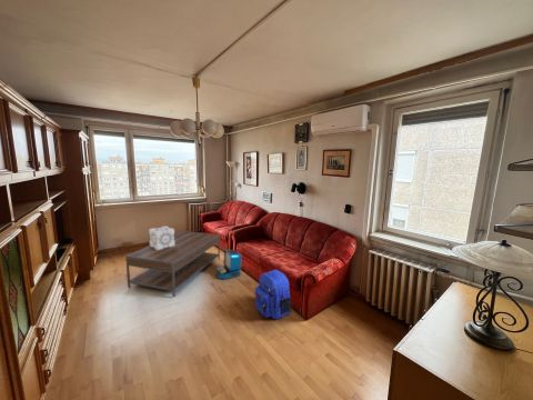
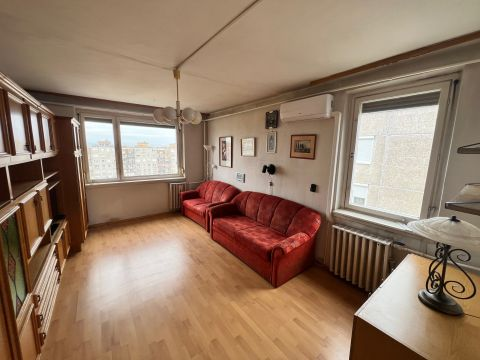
- coffee table (179, 257)
- decorative cube (161, 237)
- backpack (272, 292)
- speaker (229, 263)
